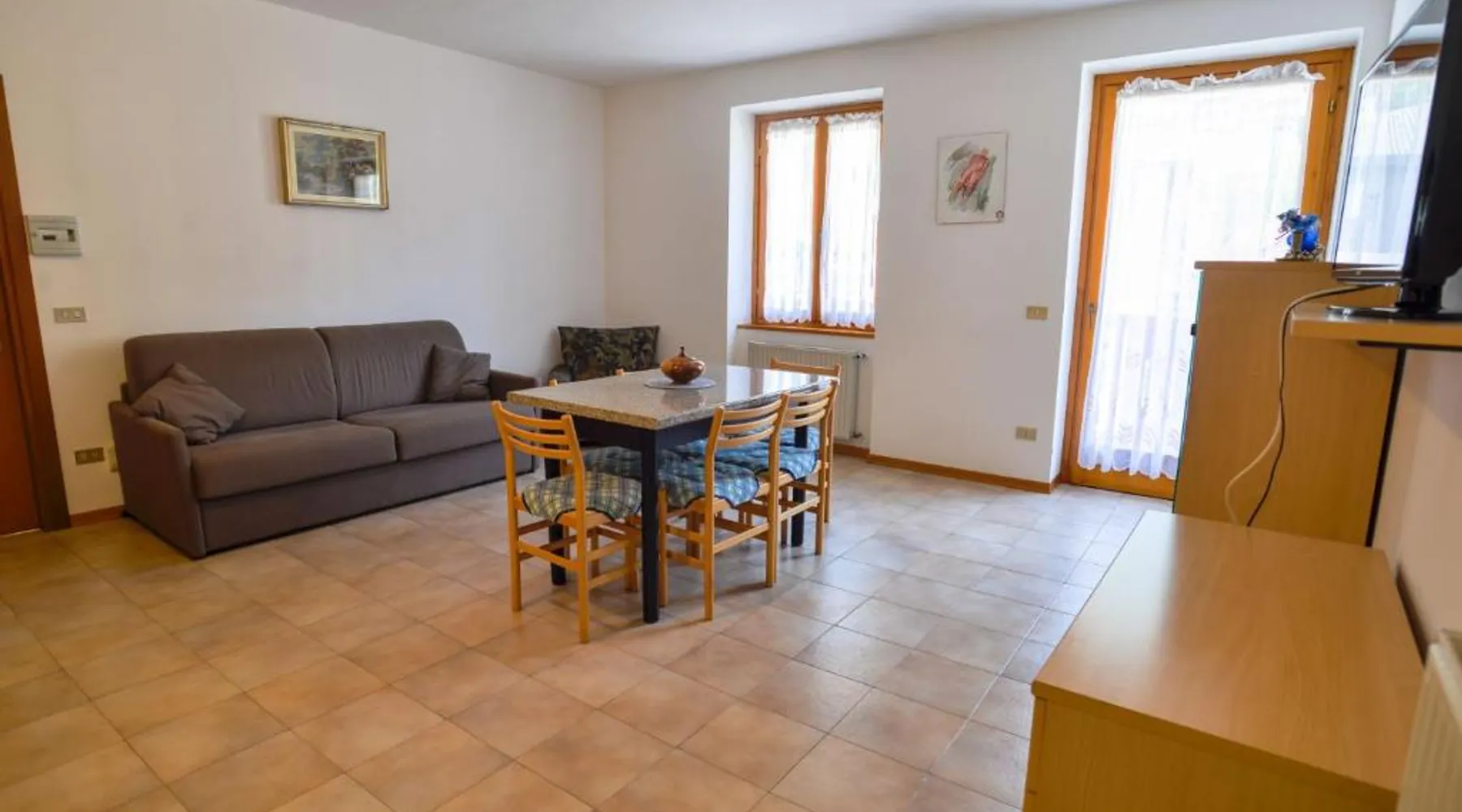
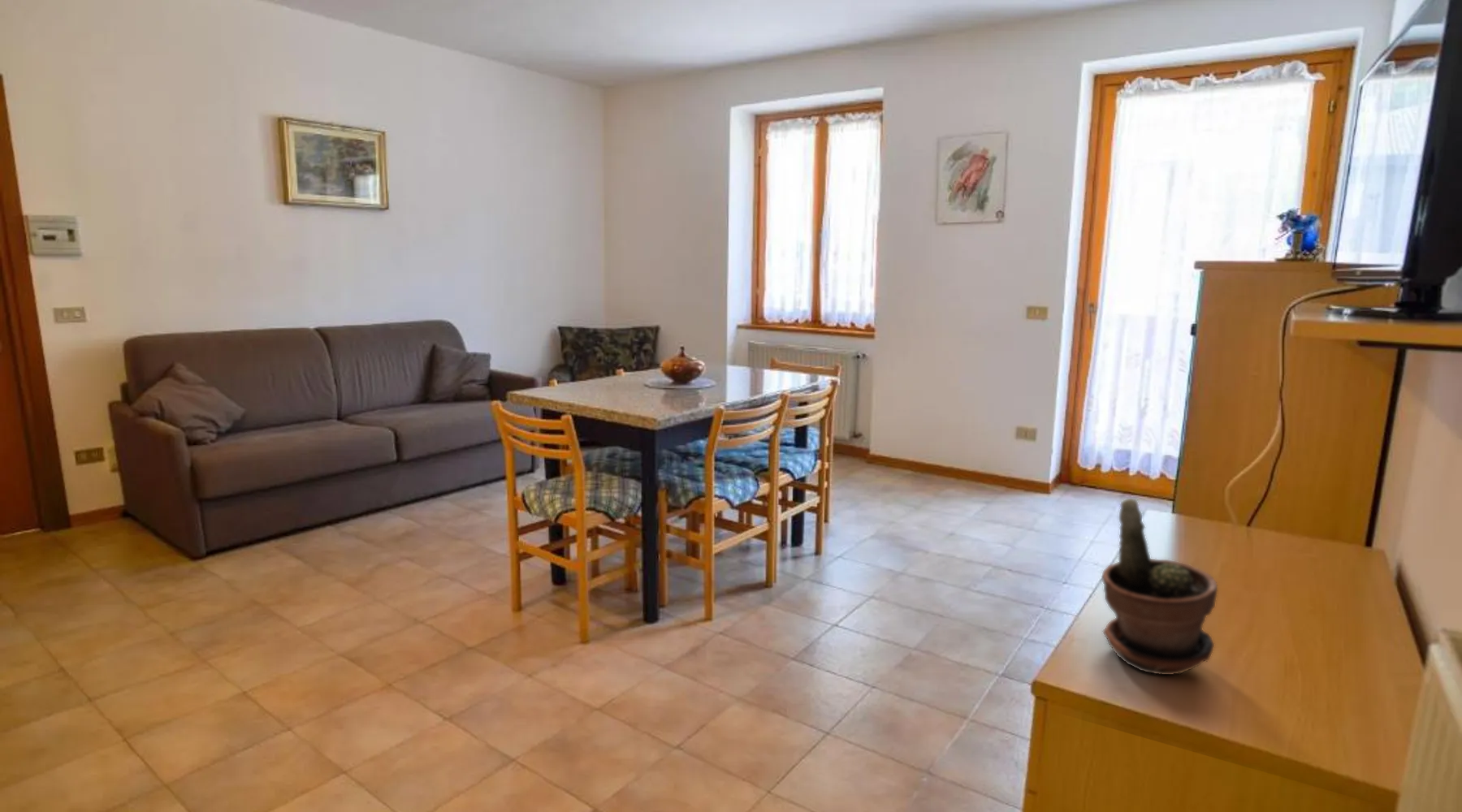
+ potted plant (1160, 583)
